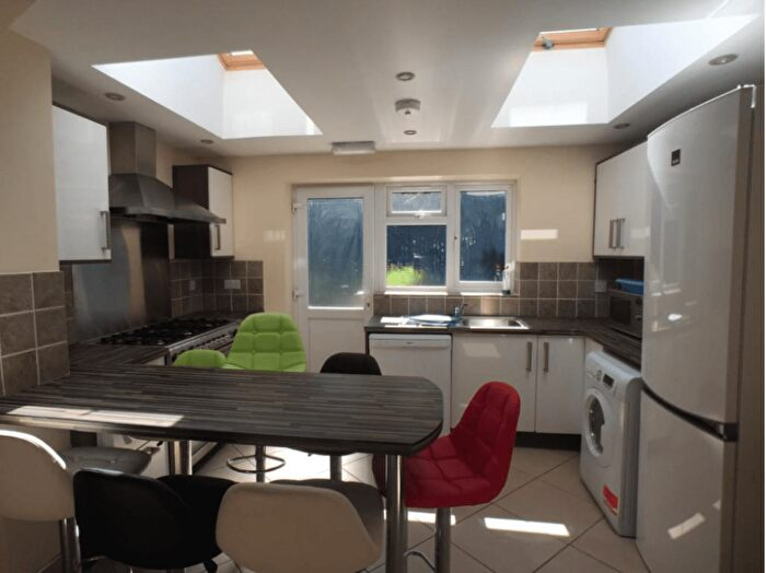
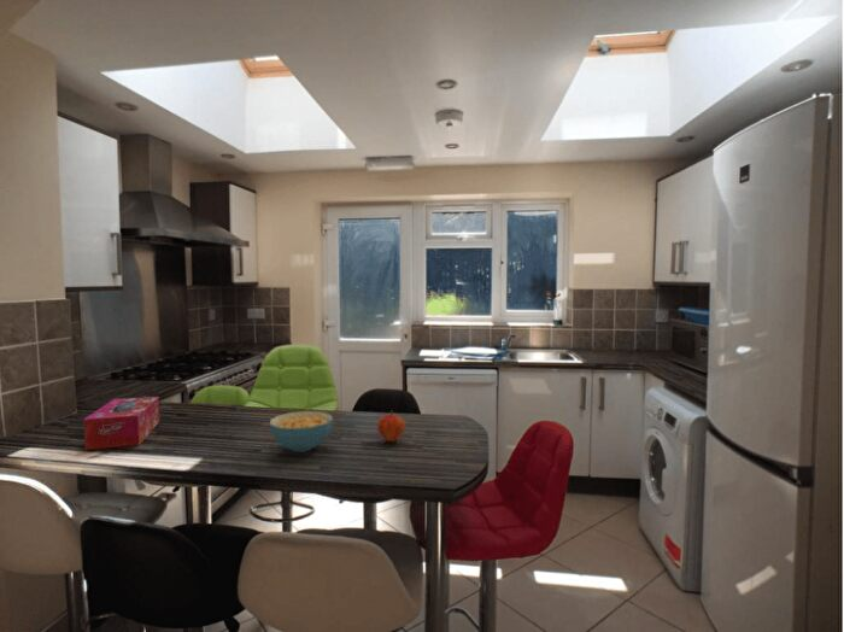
+ tissue box (125, 420)
+ fruit (391, 426)
+ cereal bowl (301, 434)
